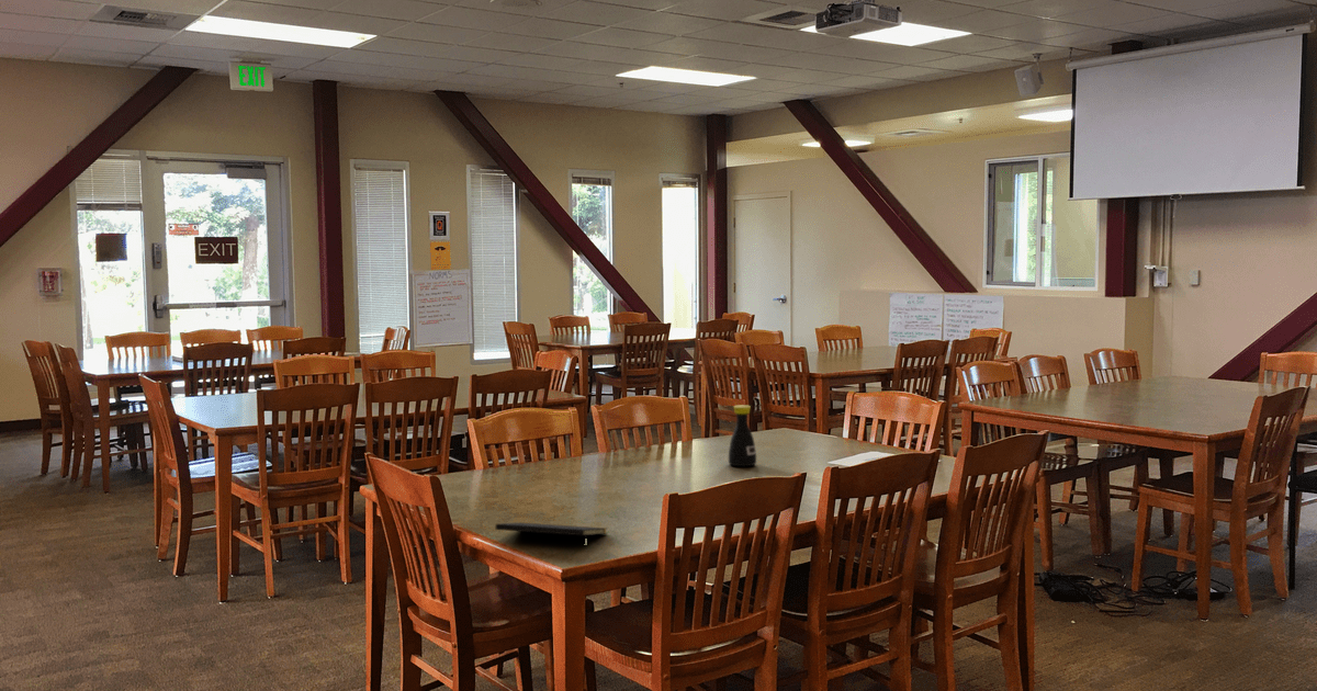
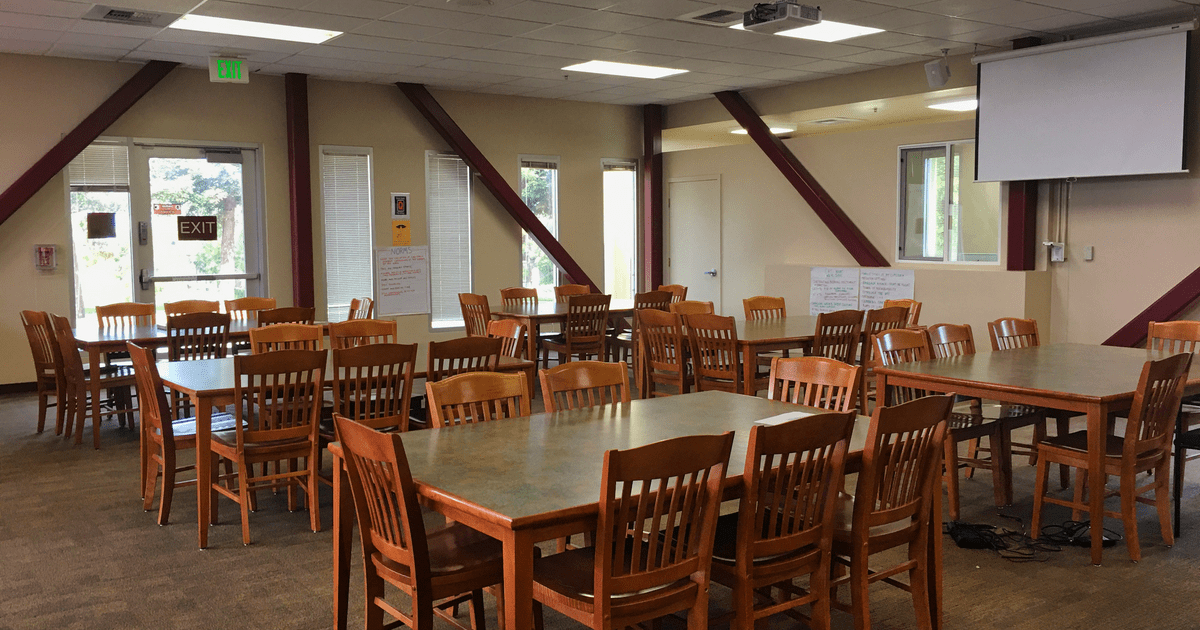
- bottle (742, 434)
- notepad (552, 529)
